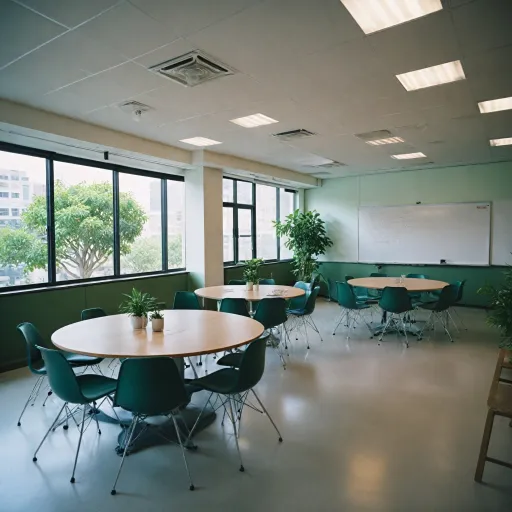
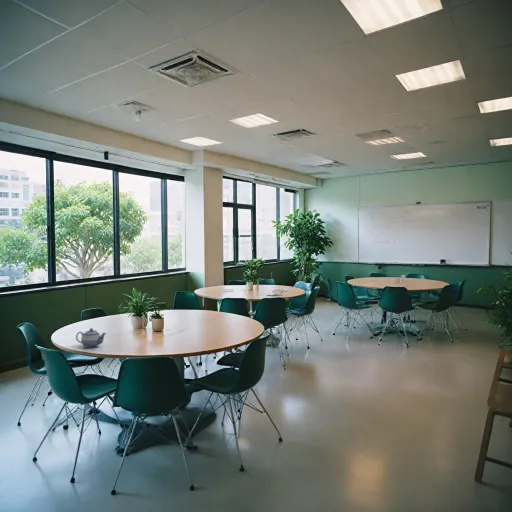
+ teapot (91, 337)
